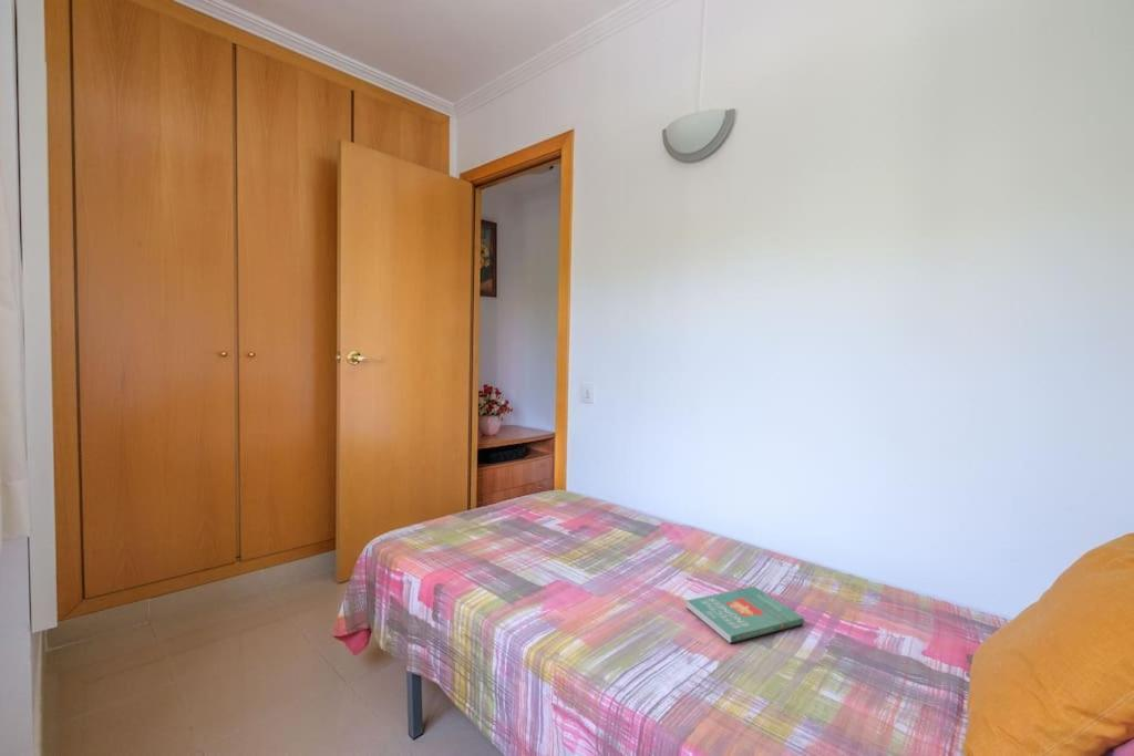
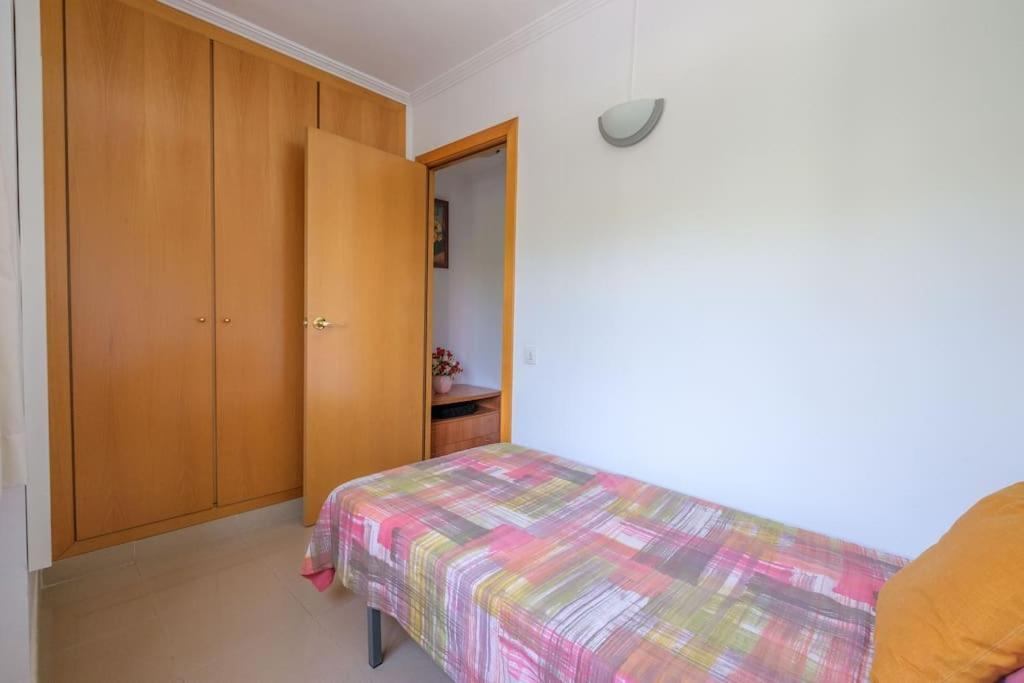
- book (743, 612)
